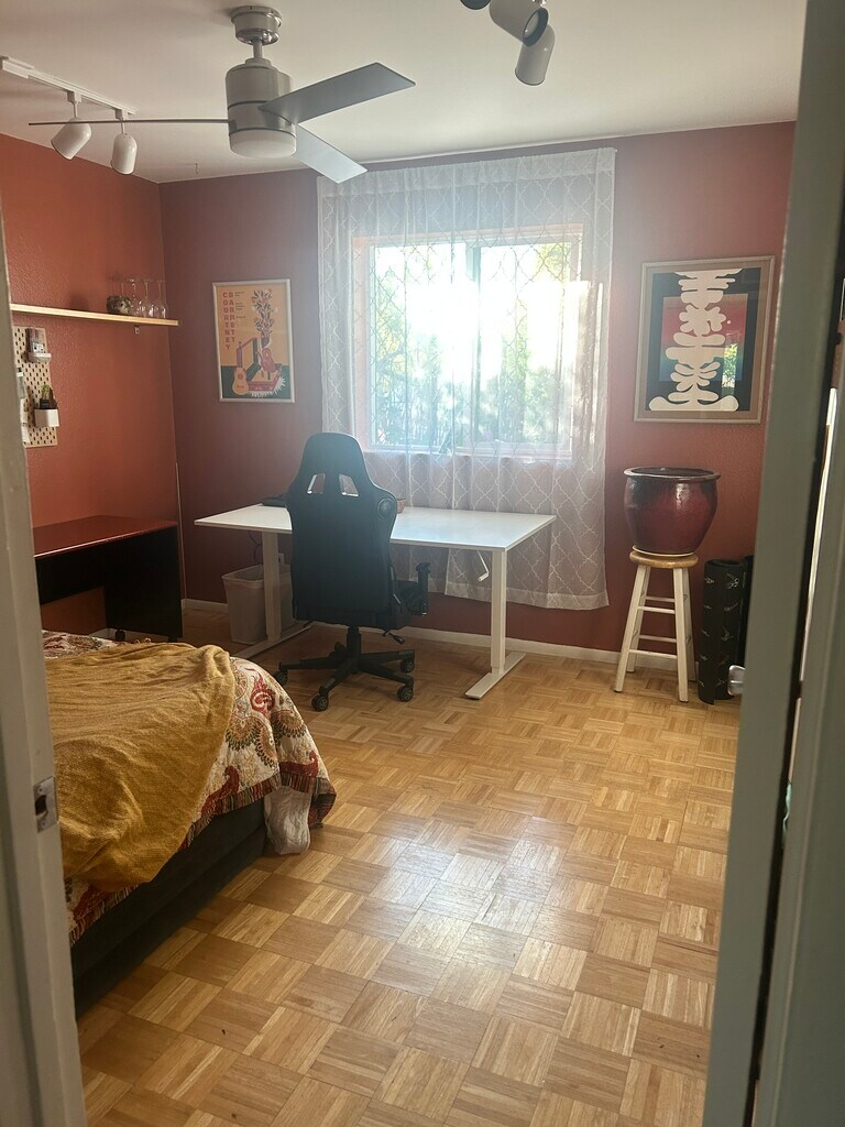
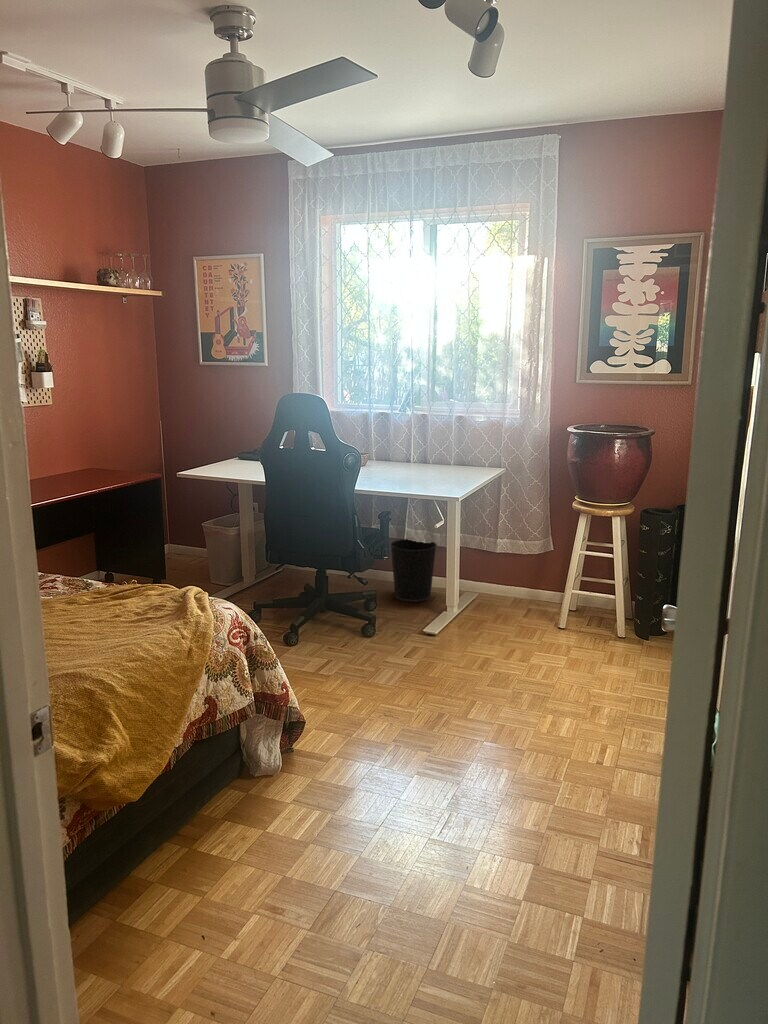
+ wastebasket (413, 570)
